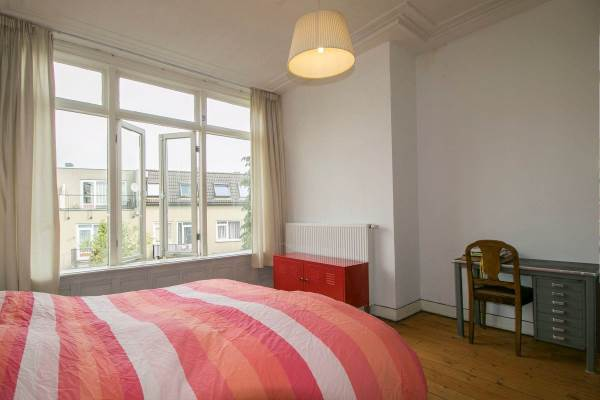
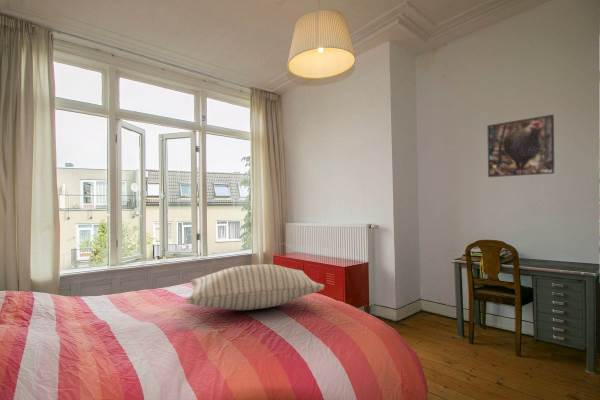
+ pillow (254, 286)
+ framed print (518, 148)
